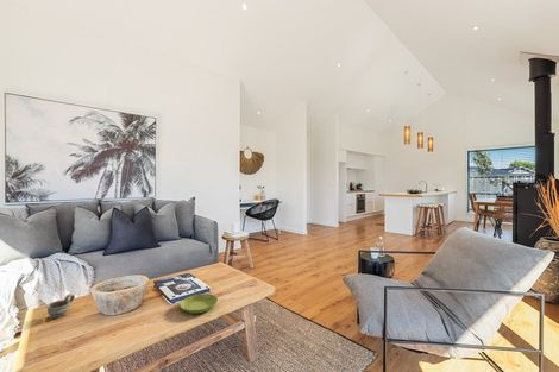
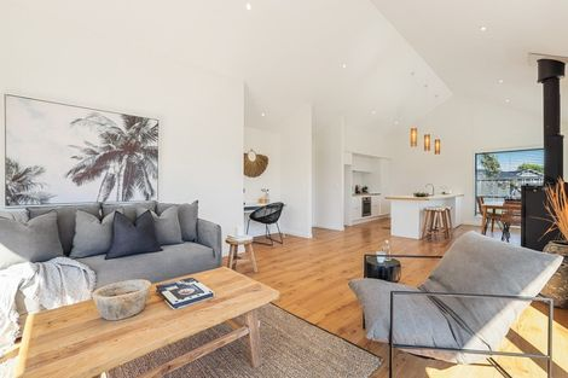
- saucer (199, 303)
- cup (61, 307)
